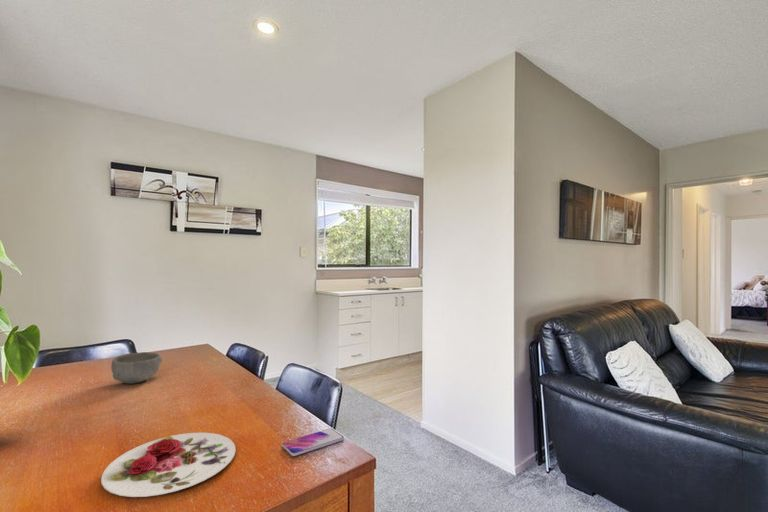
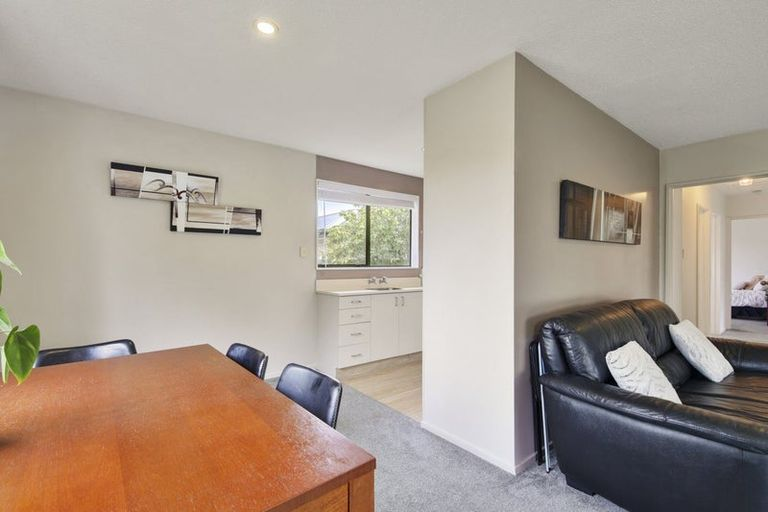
- bowl (135, 368)
- smartphone (313, 441)
- plate (173, 459)
